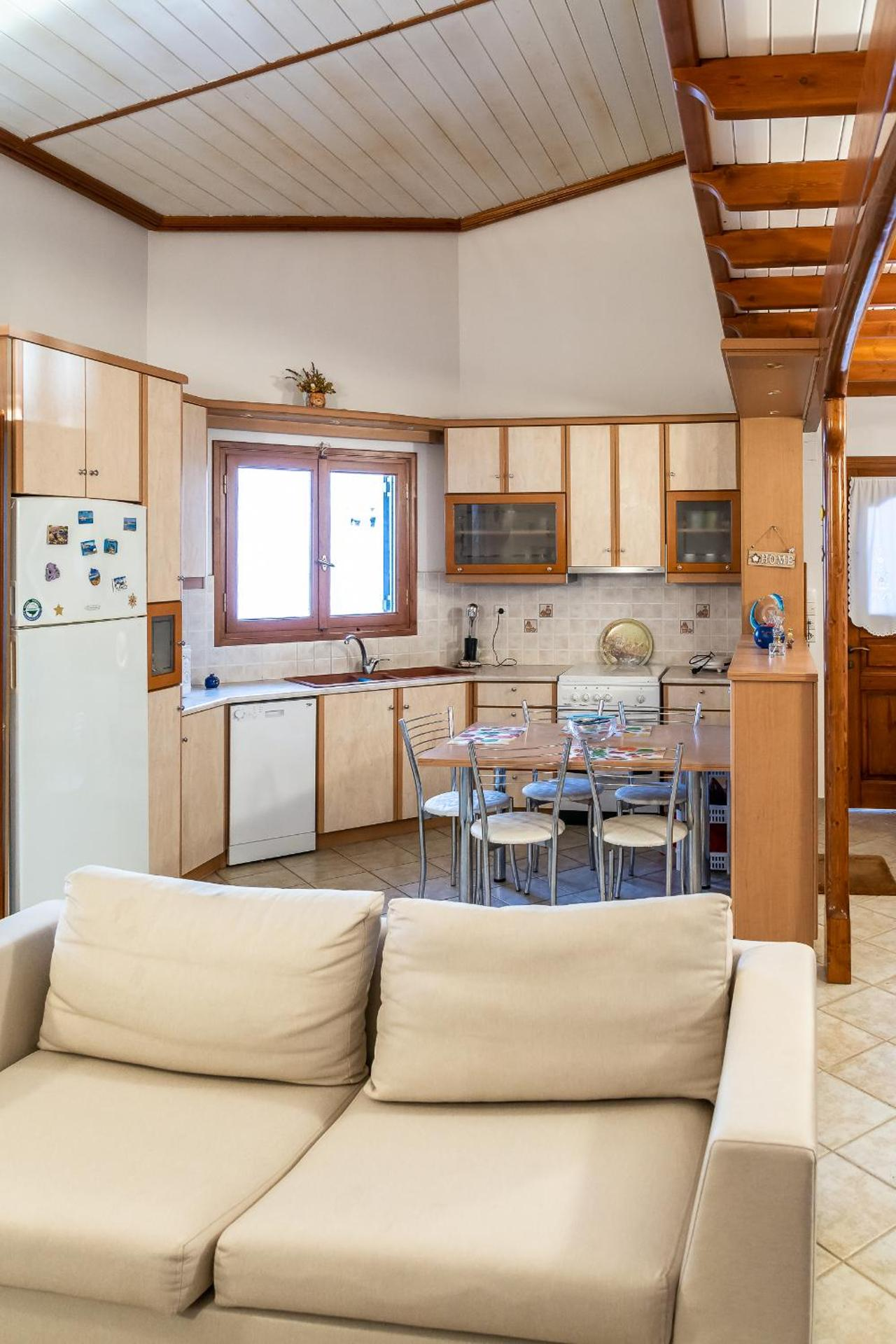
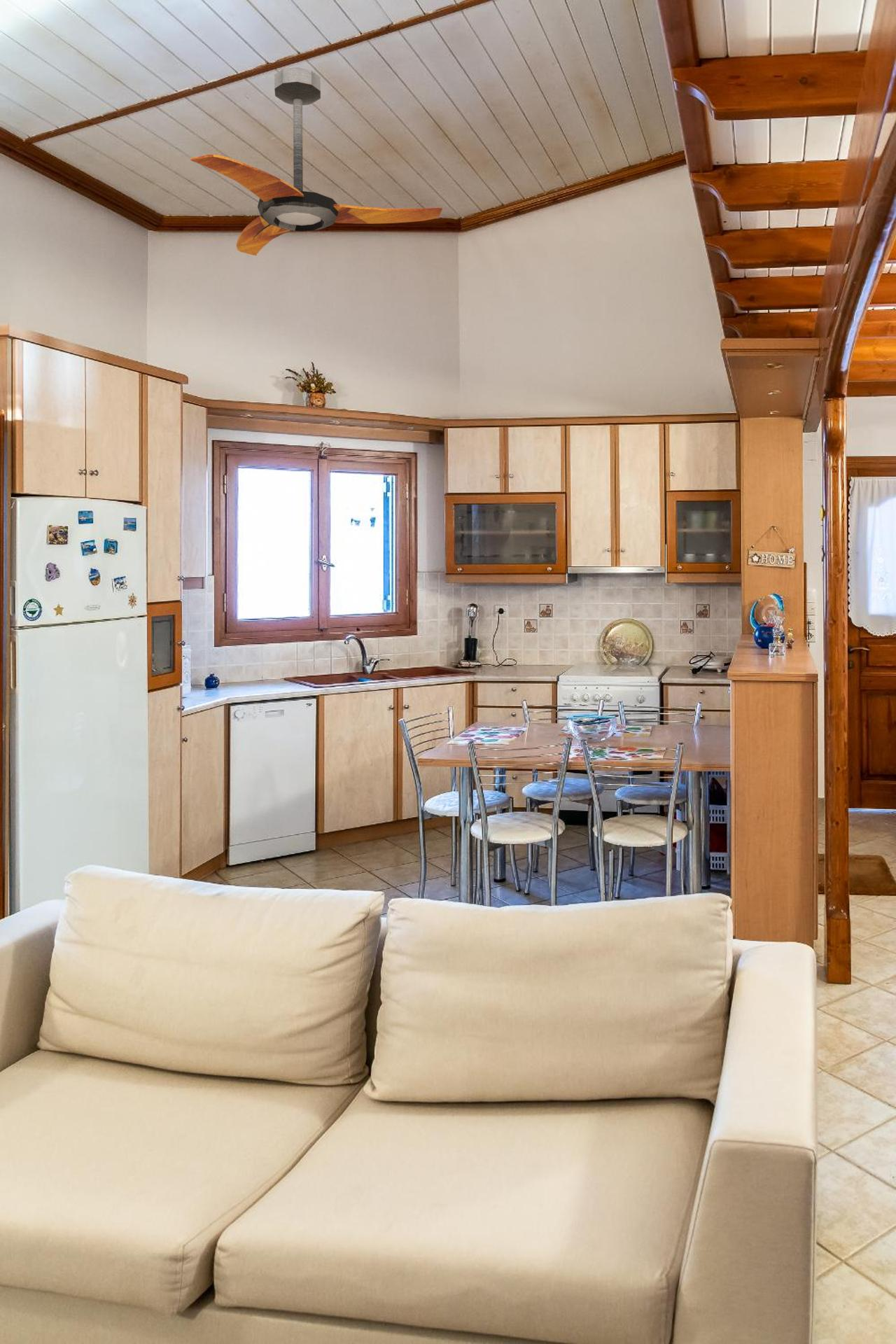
+ ceiling fan (302, 155)
